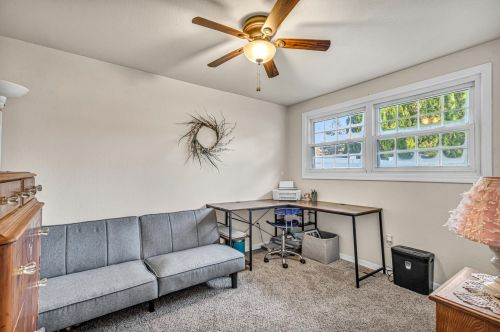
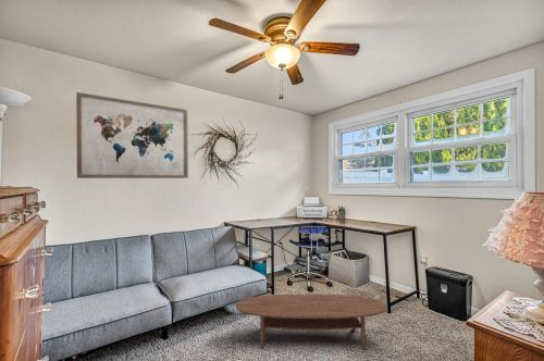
+ wall art (138, 139)
+ coffee table (310, 321)
